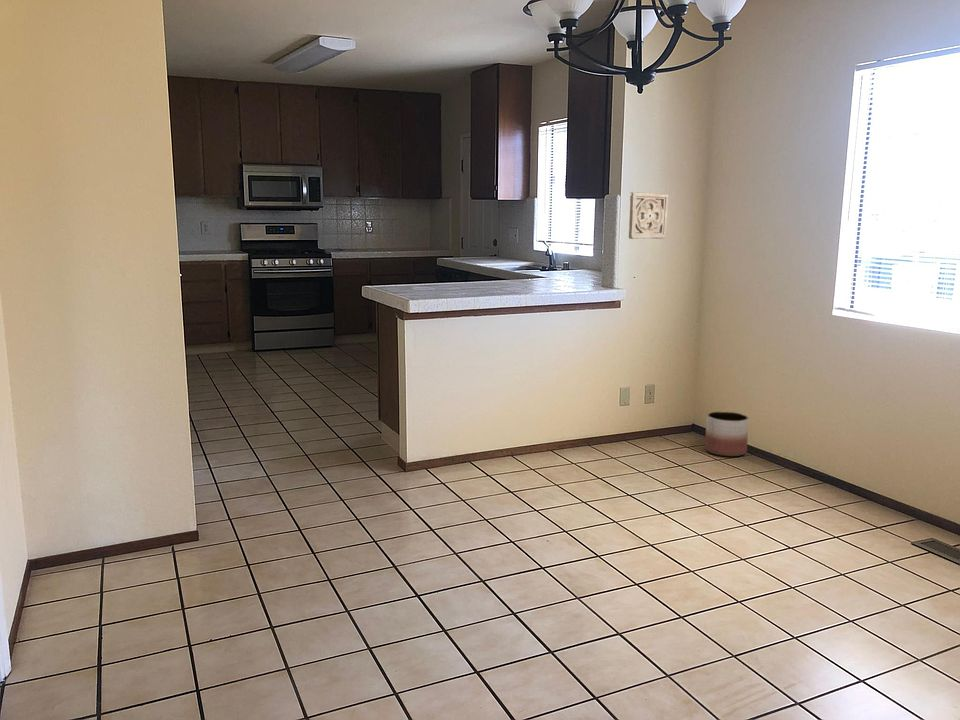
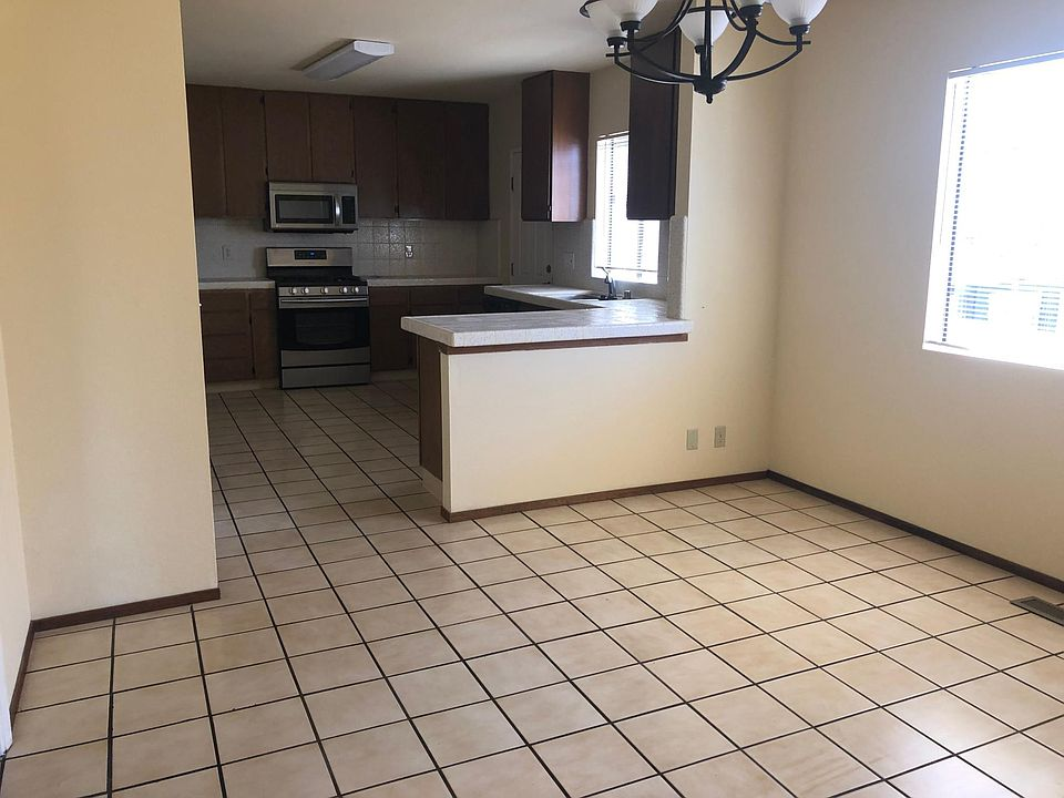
- planter (726, 433)
- wall ornament (648, 216)
